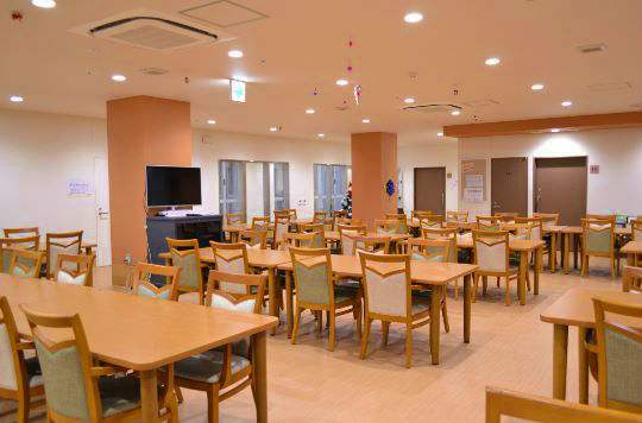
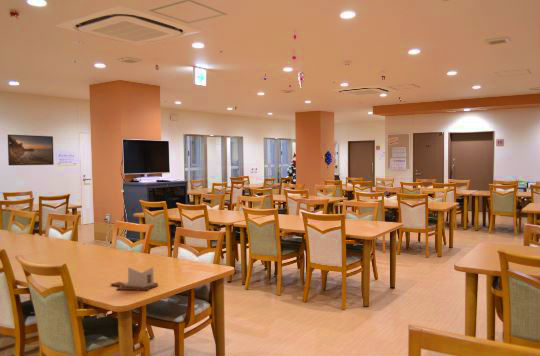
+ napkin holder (135, 275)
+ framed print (31, 150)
